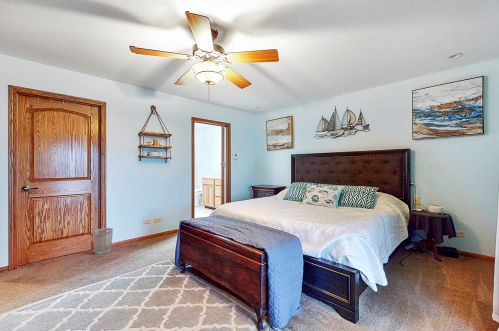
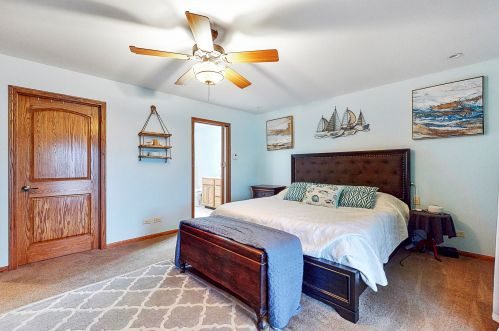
- wastebasket (102, 241)
